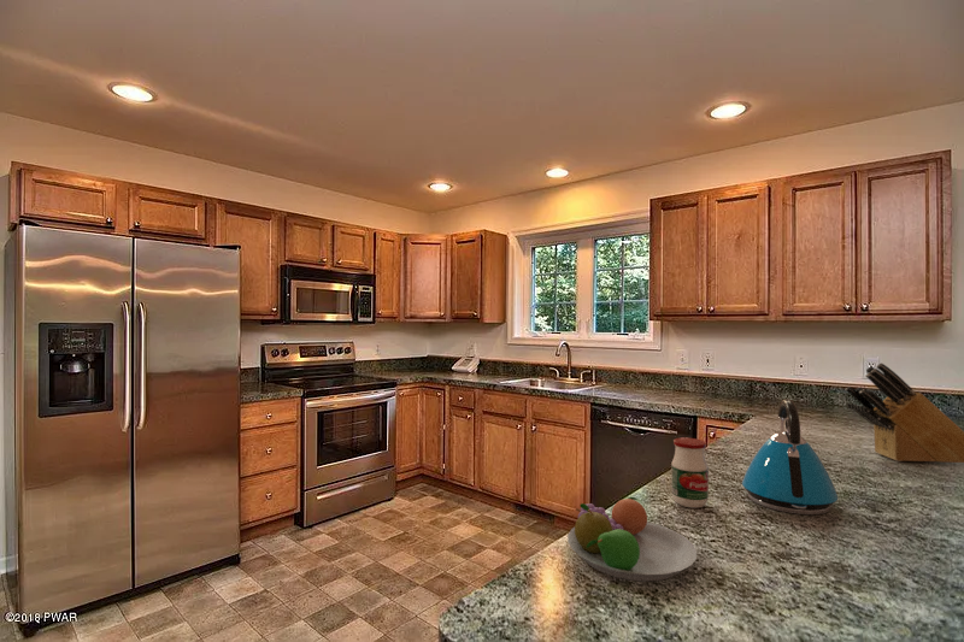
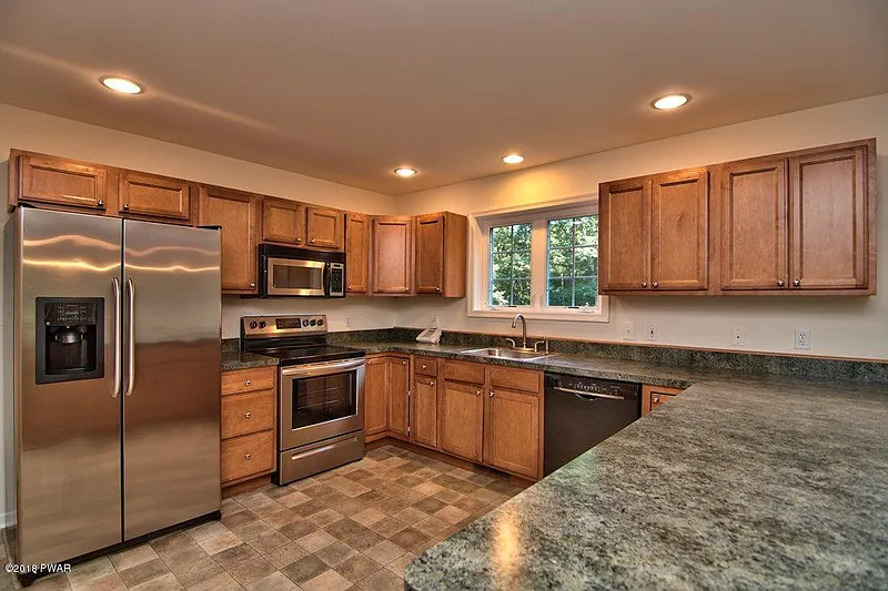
- kettle (788, 450)
- fruit bowl (625, 531)
- knife block (912, 410)
- jar (689, 472)
